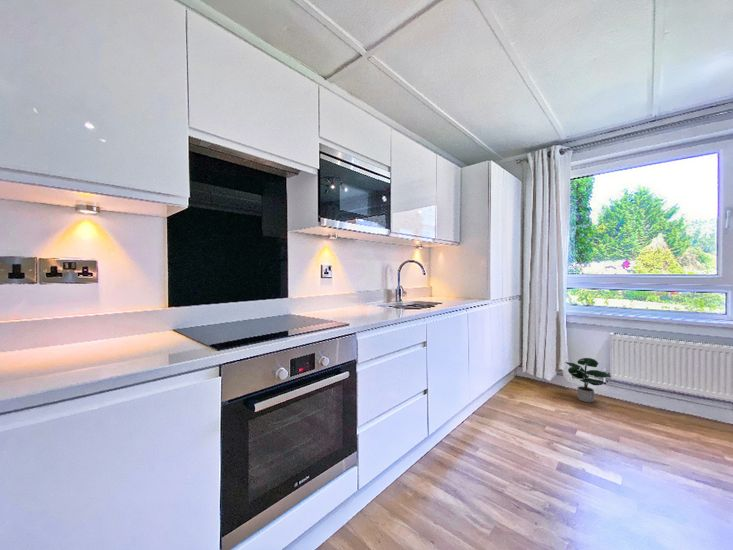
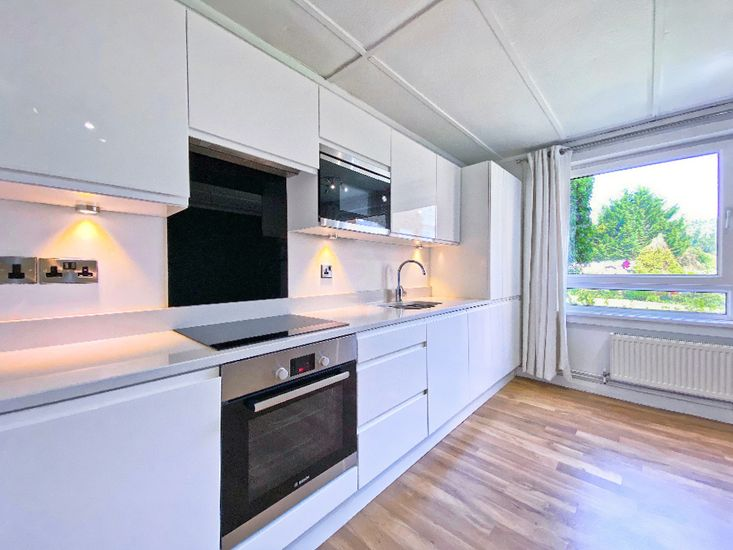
- potted plant (588, 380)
